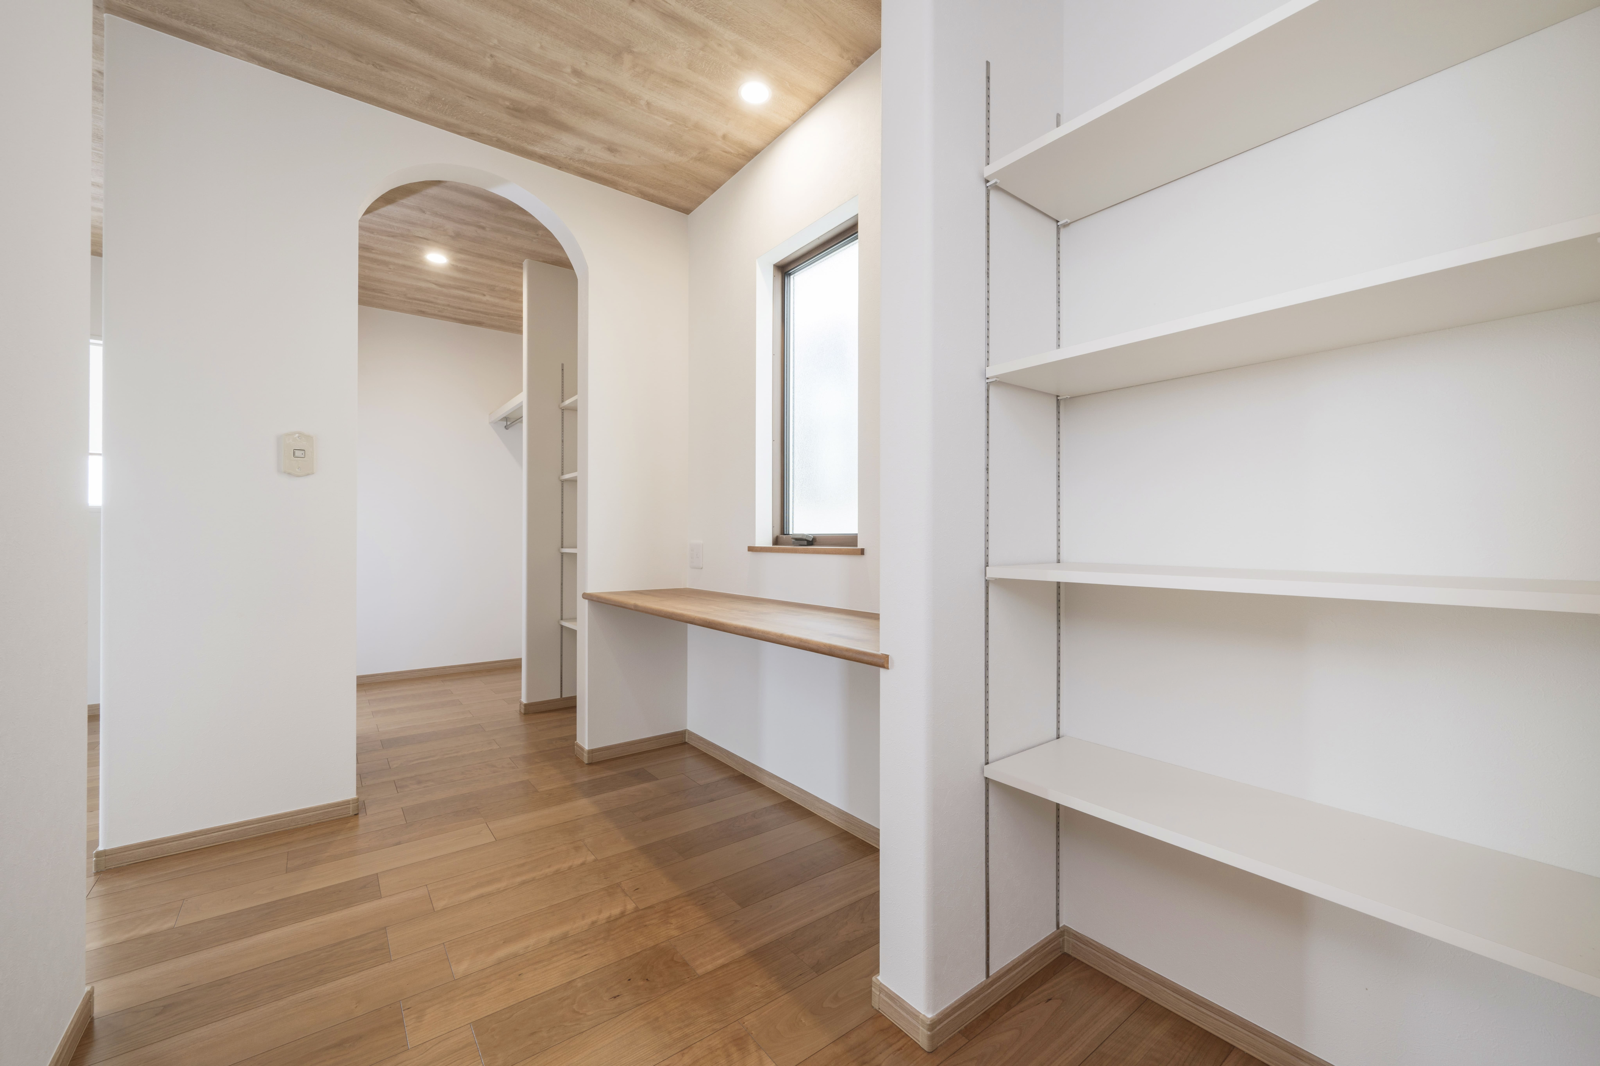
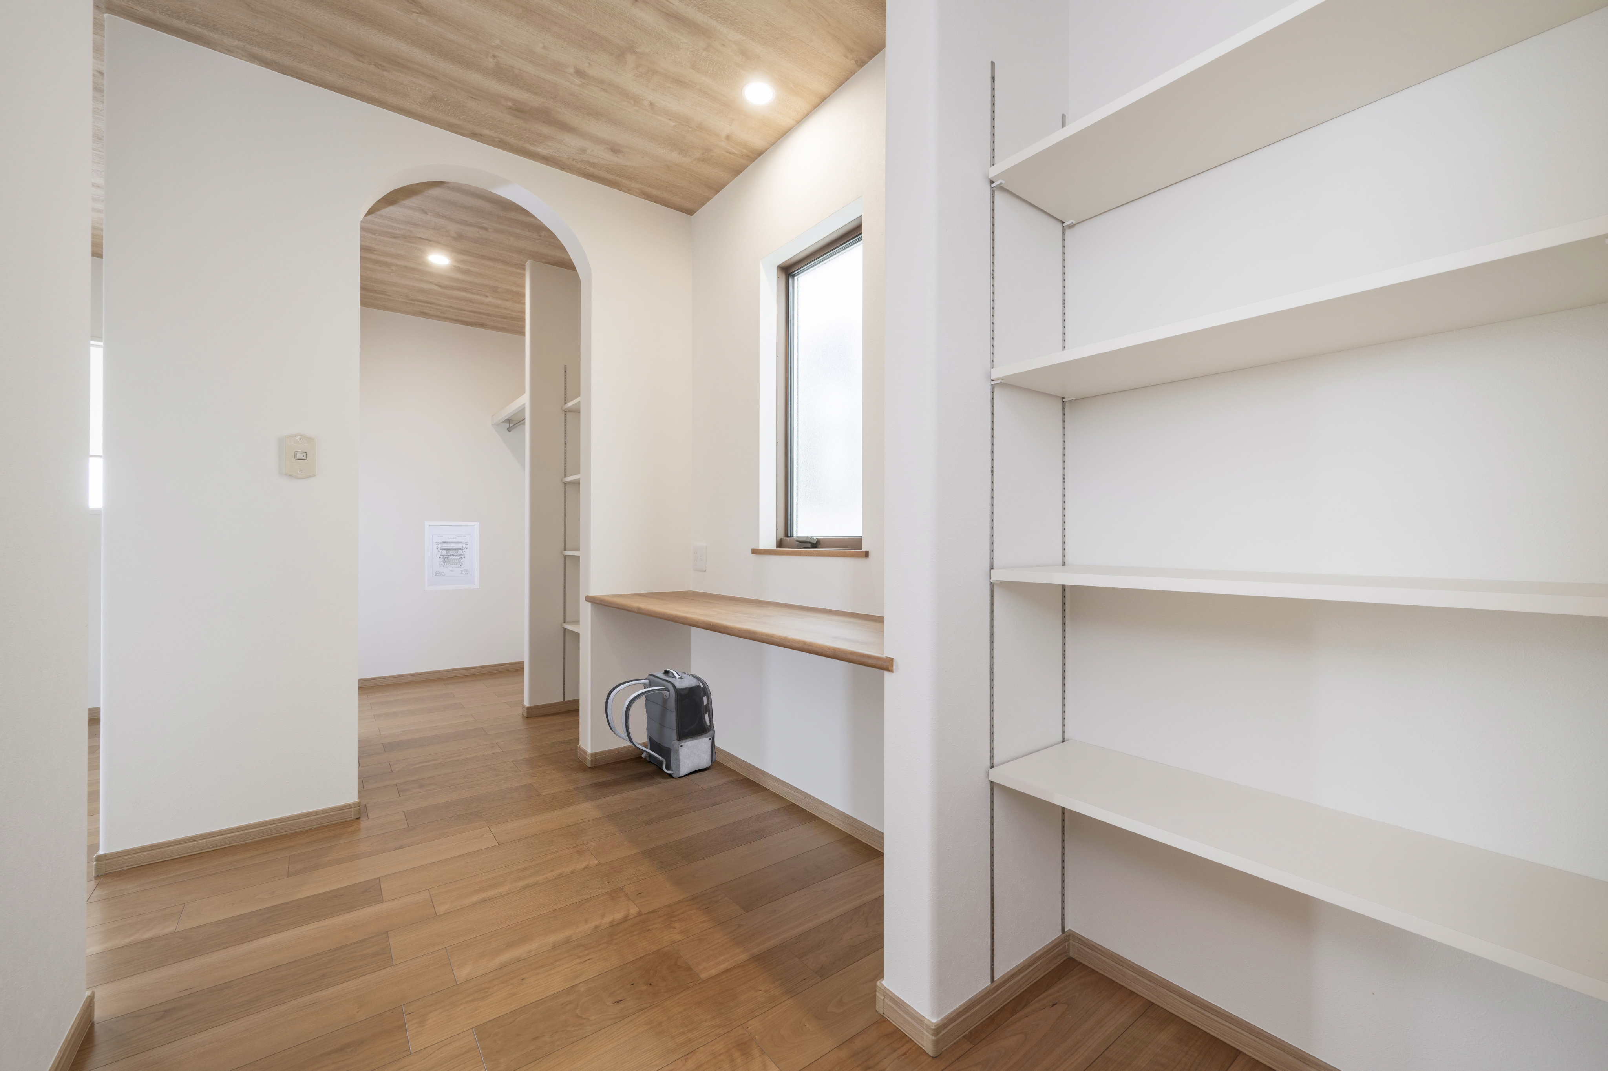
+ backpack (662, 720)
+ wall art (452, 556)
